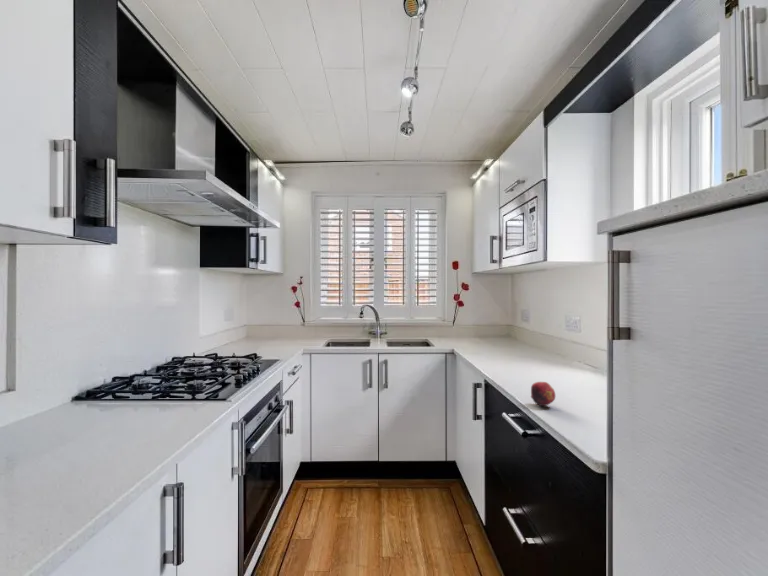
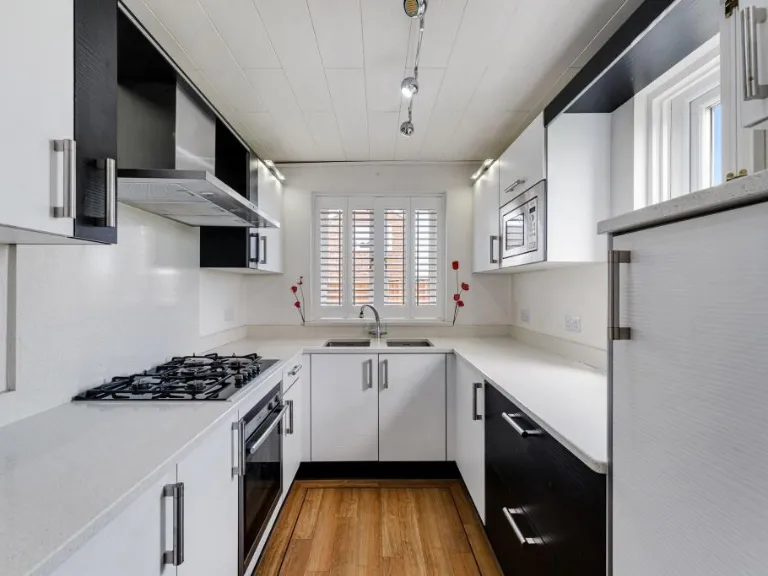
- fruit (542, 393)
